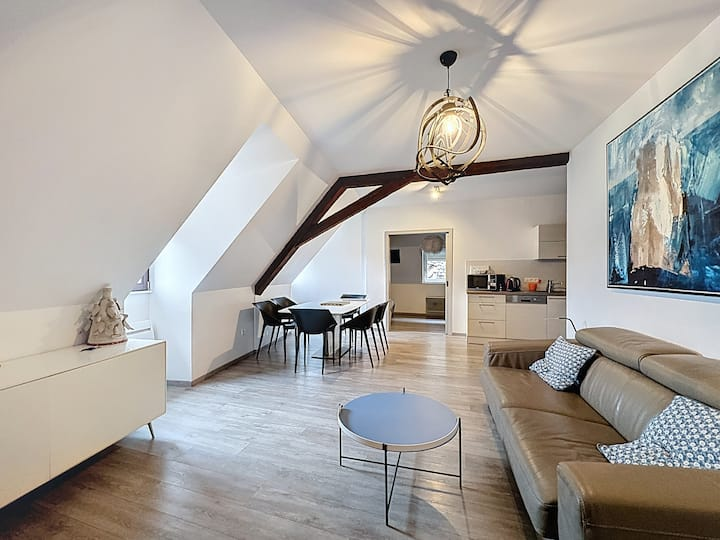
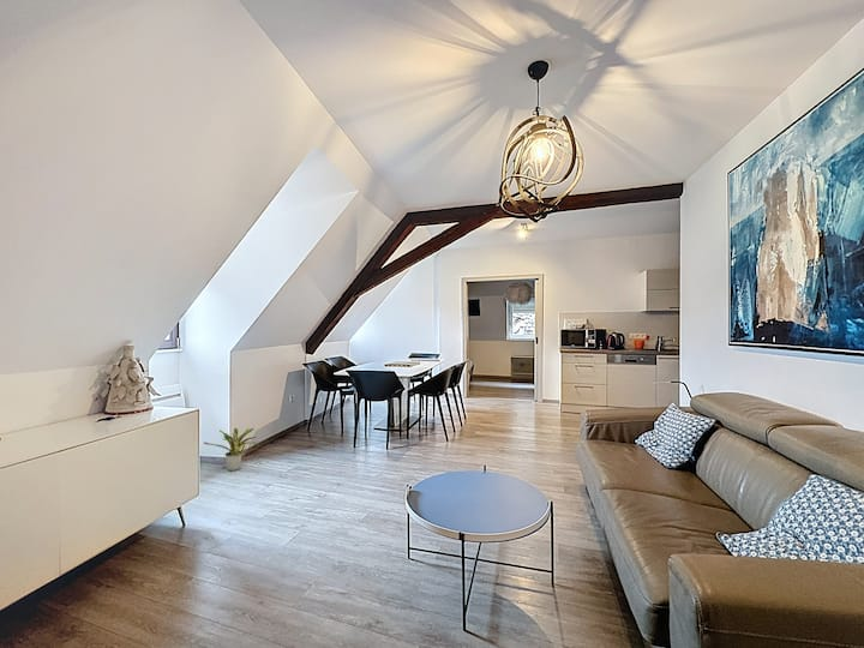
+ potted plant (235, 448)
